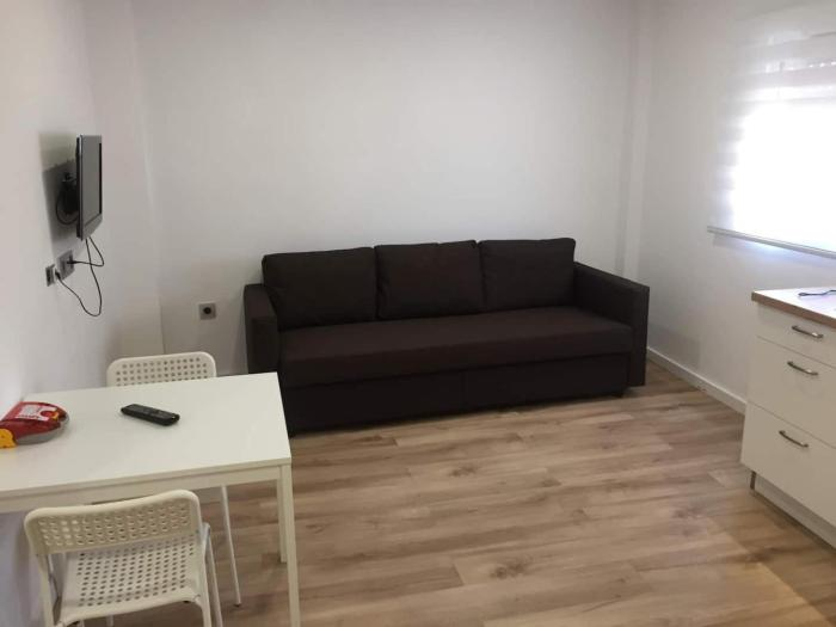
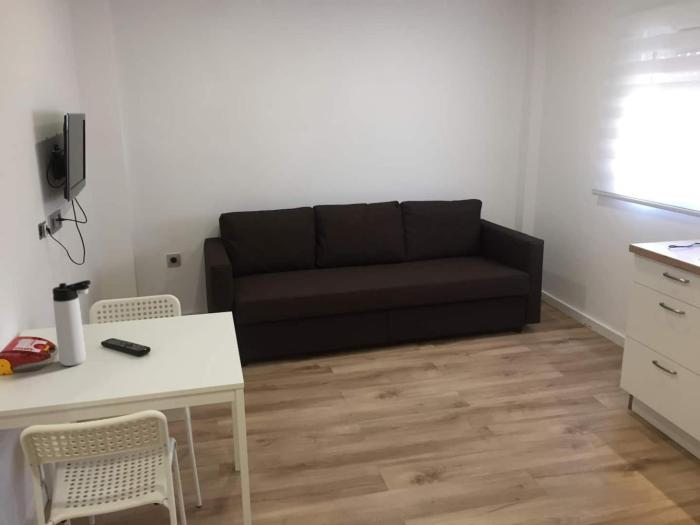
+ thermos bottle (75, 322)
